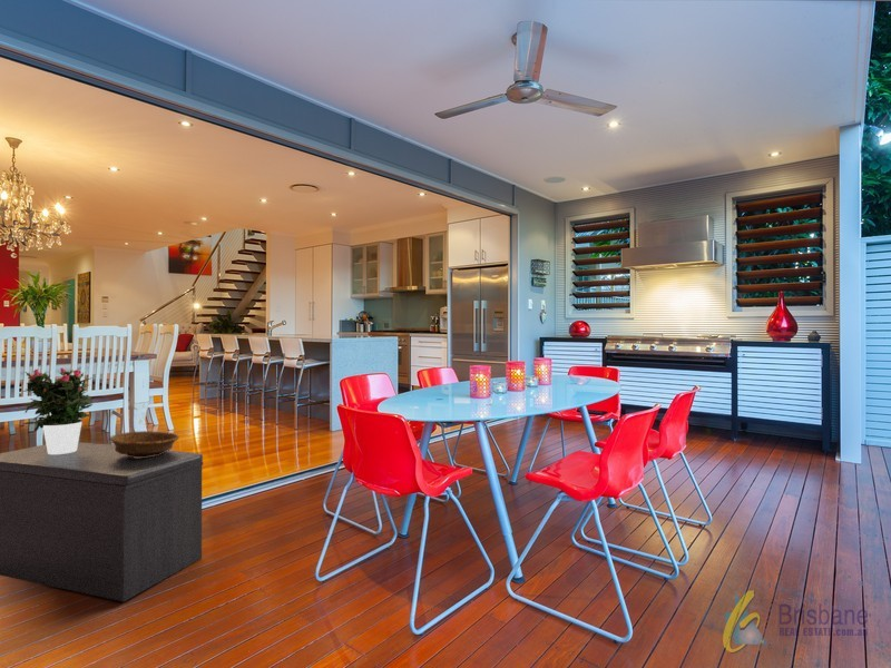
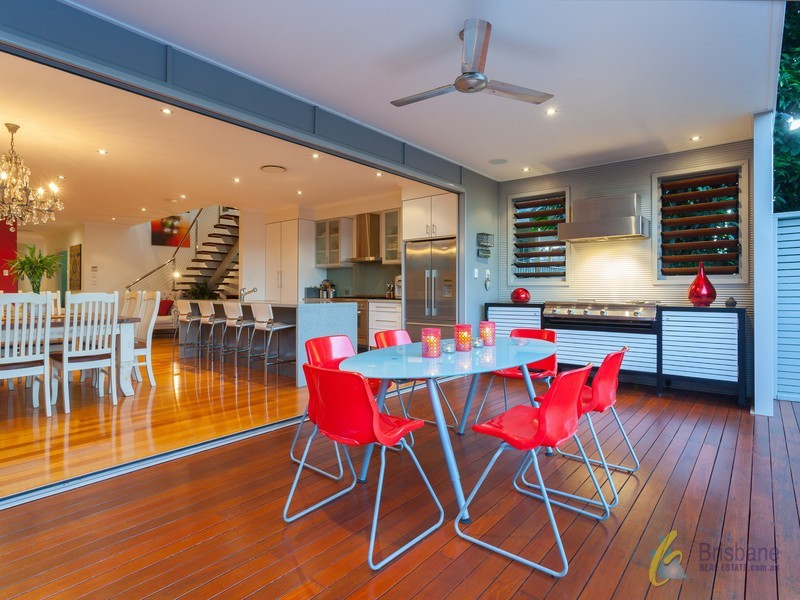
- potted flower (59, 410)
- decorative bowl (145, 443)
- bench (90, 509)
